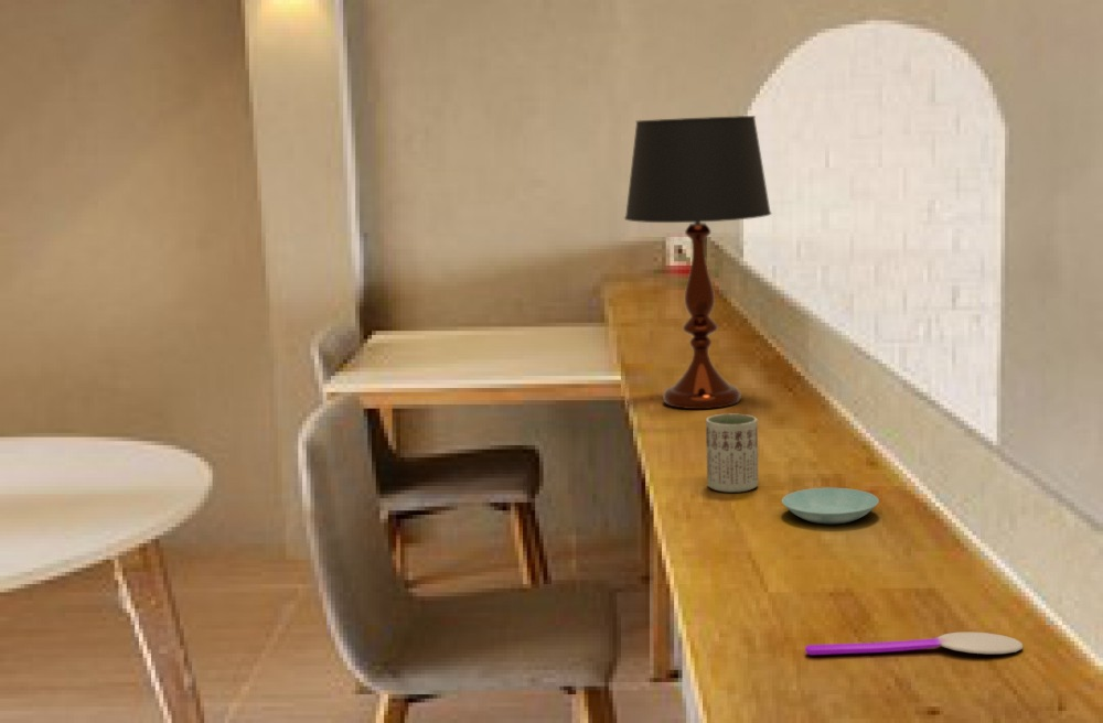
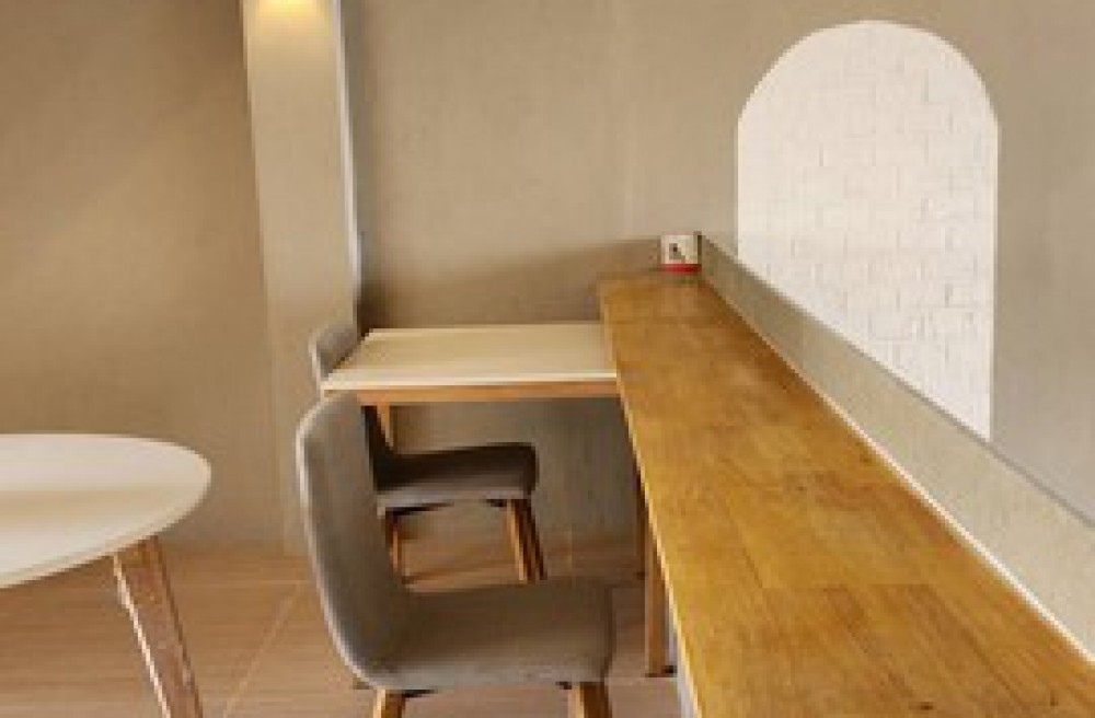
- spoon (913, 644)
- saucer (829, 508)
- cup (731, 454)
- table lamp (698, 261)
